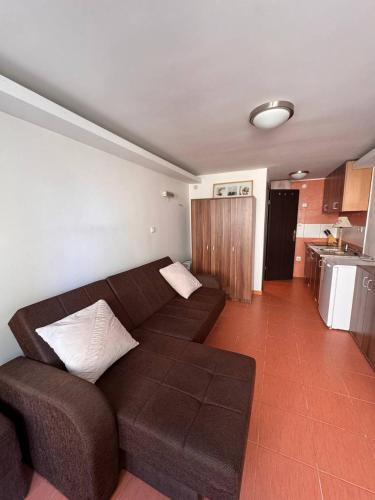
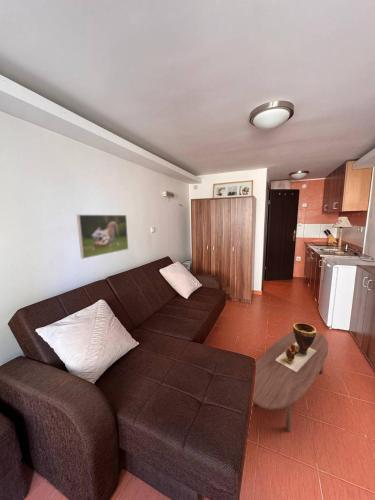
+ clay pot (298, 343)
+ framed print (106, 234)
+ coffee table (291, 372)
